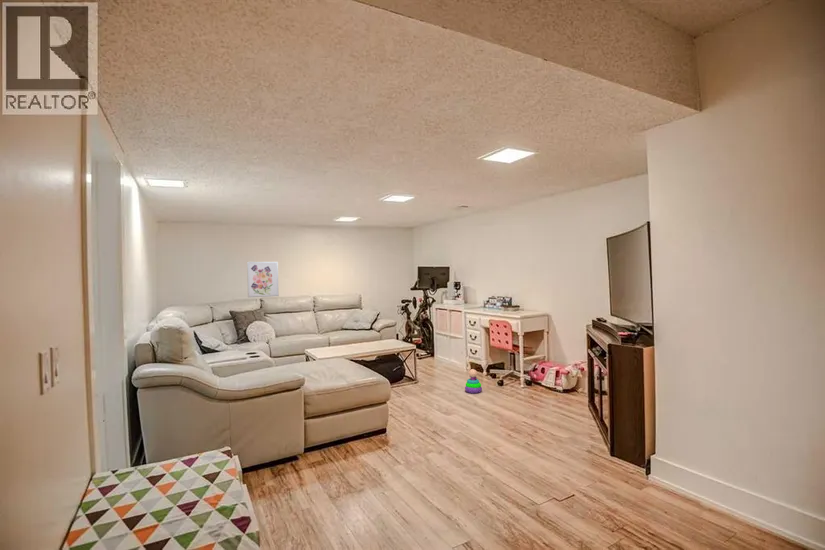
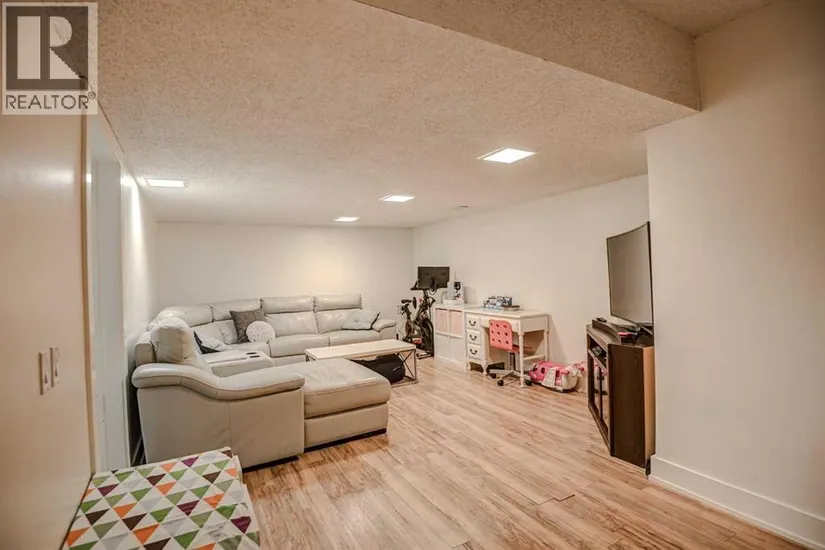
- wall art (263, 279)
- stacking toy (473, 380)
